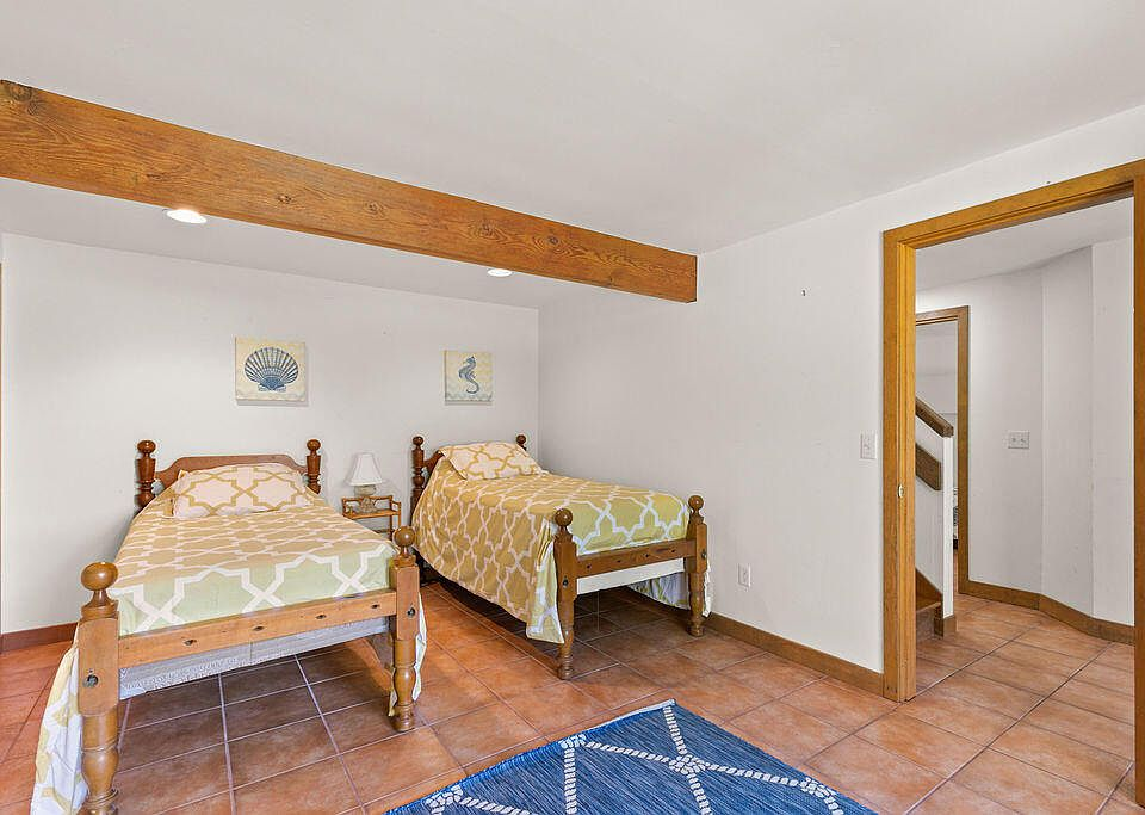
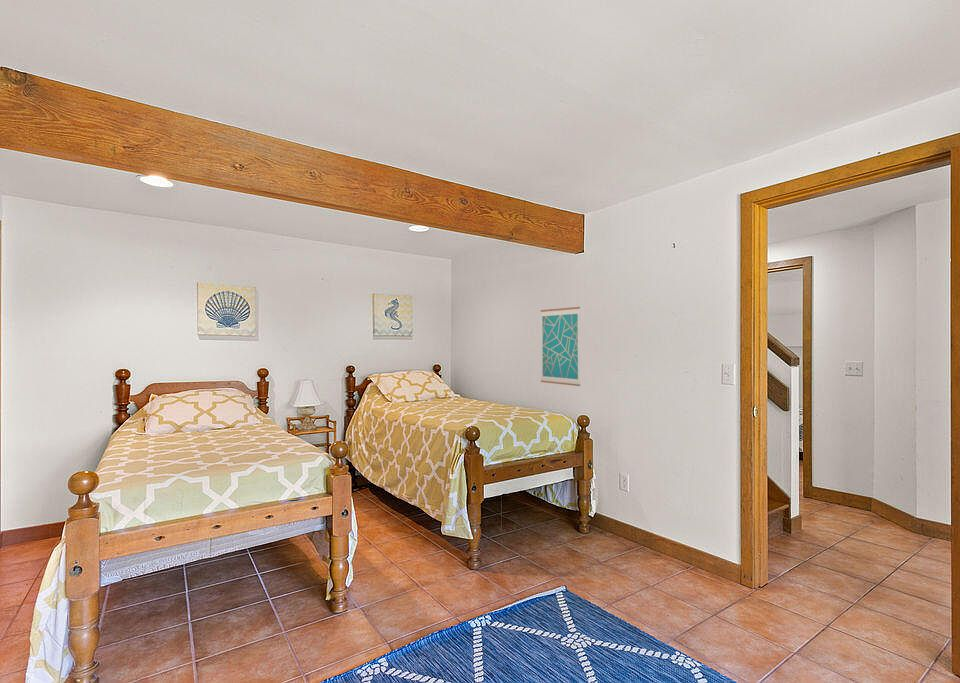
+ wall art (559, 346)
